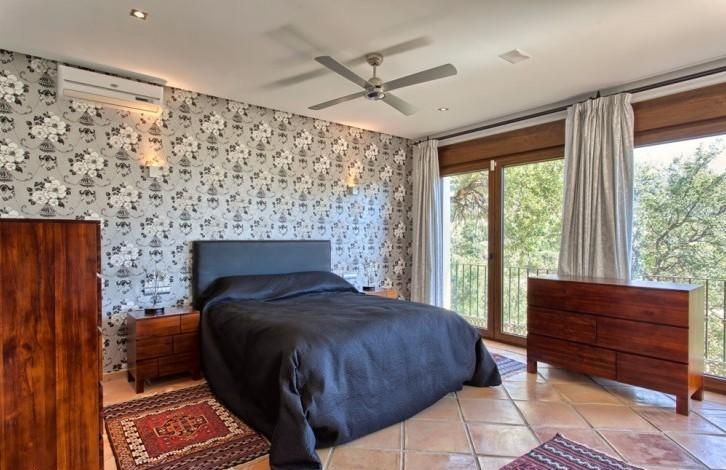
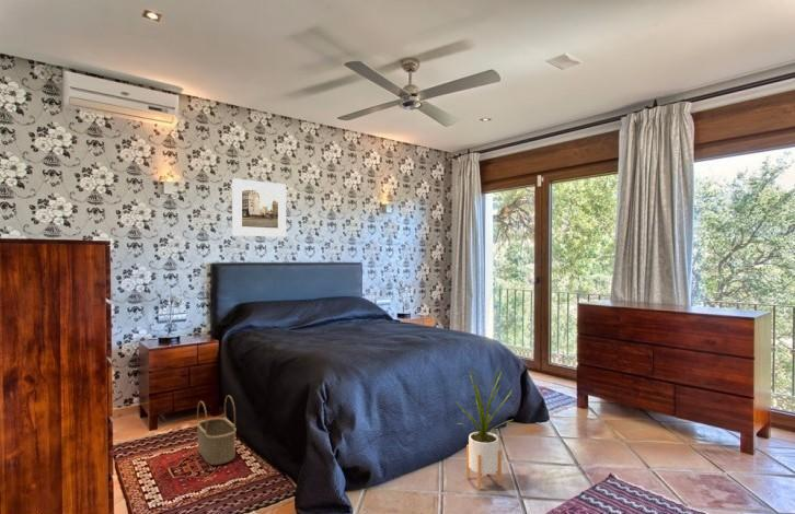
+ wicker basket (216, 427)
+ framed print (260, 209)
+ house plant (482, 423)
